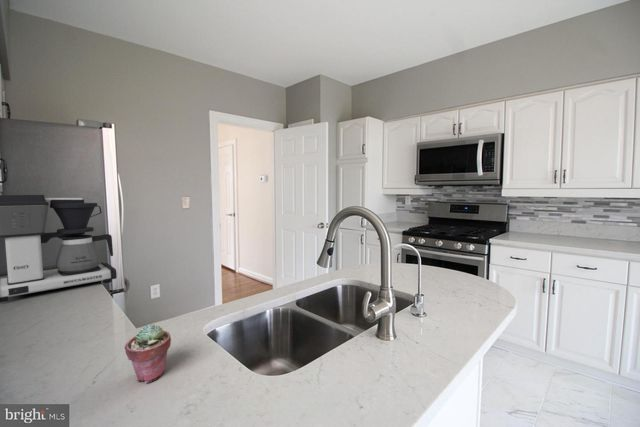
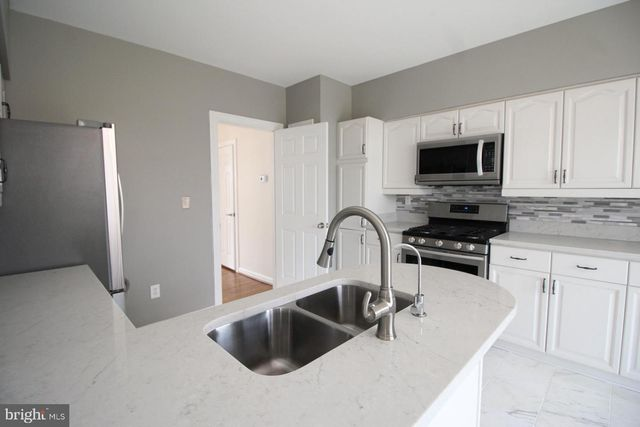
- potted succulent (149, 349)
- coffee maker (54, 237)
